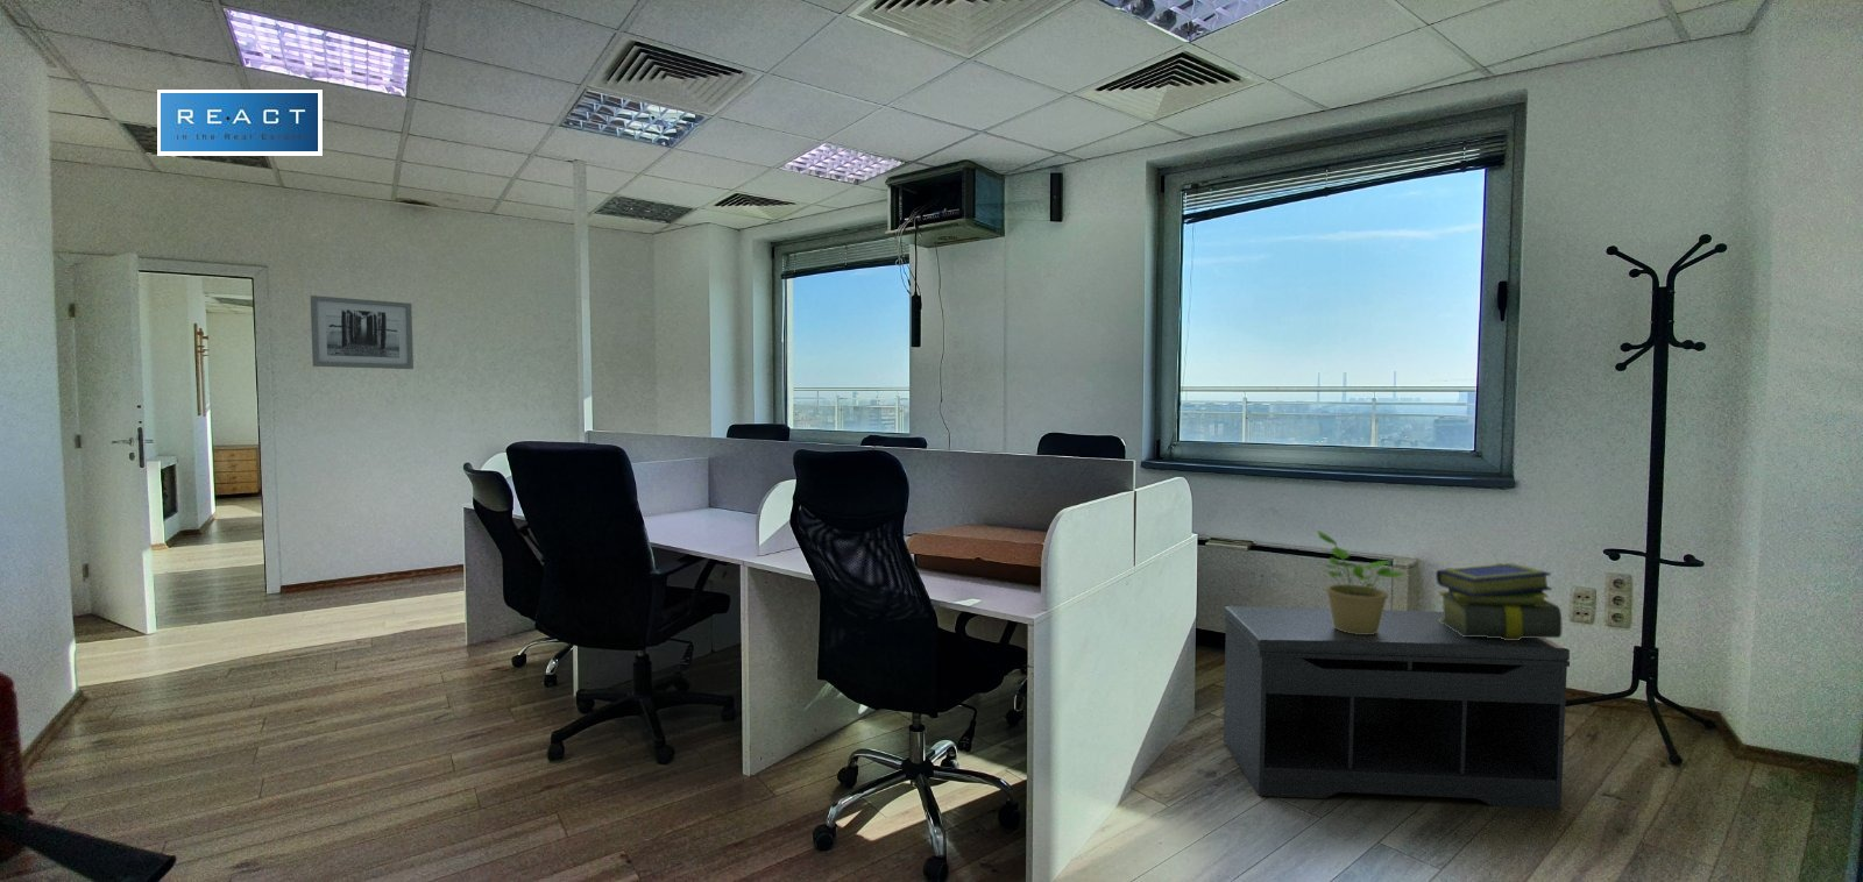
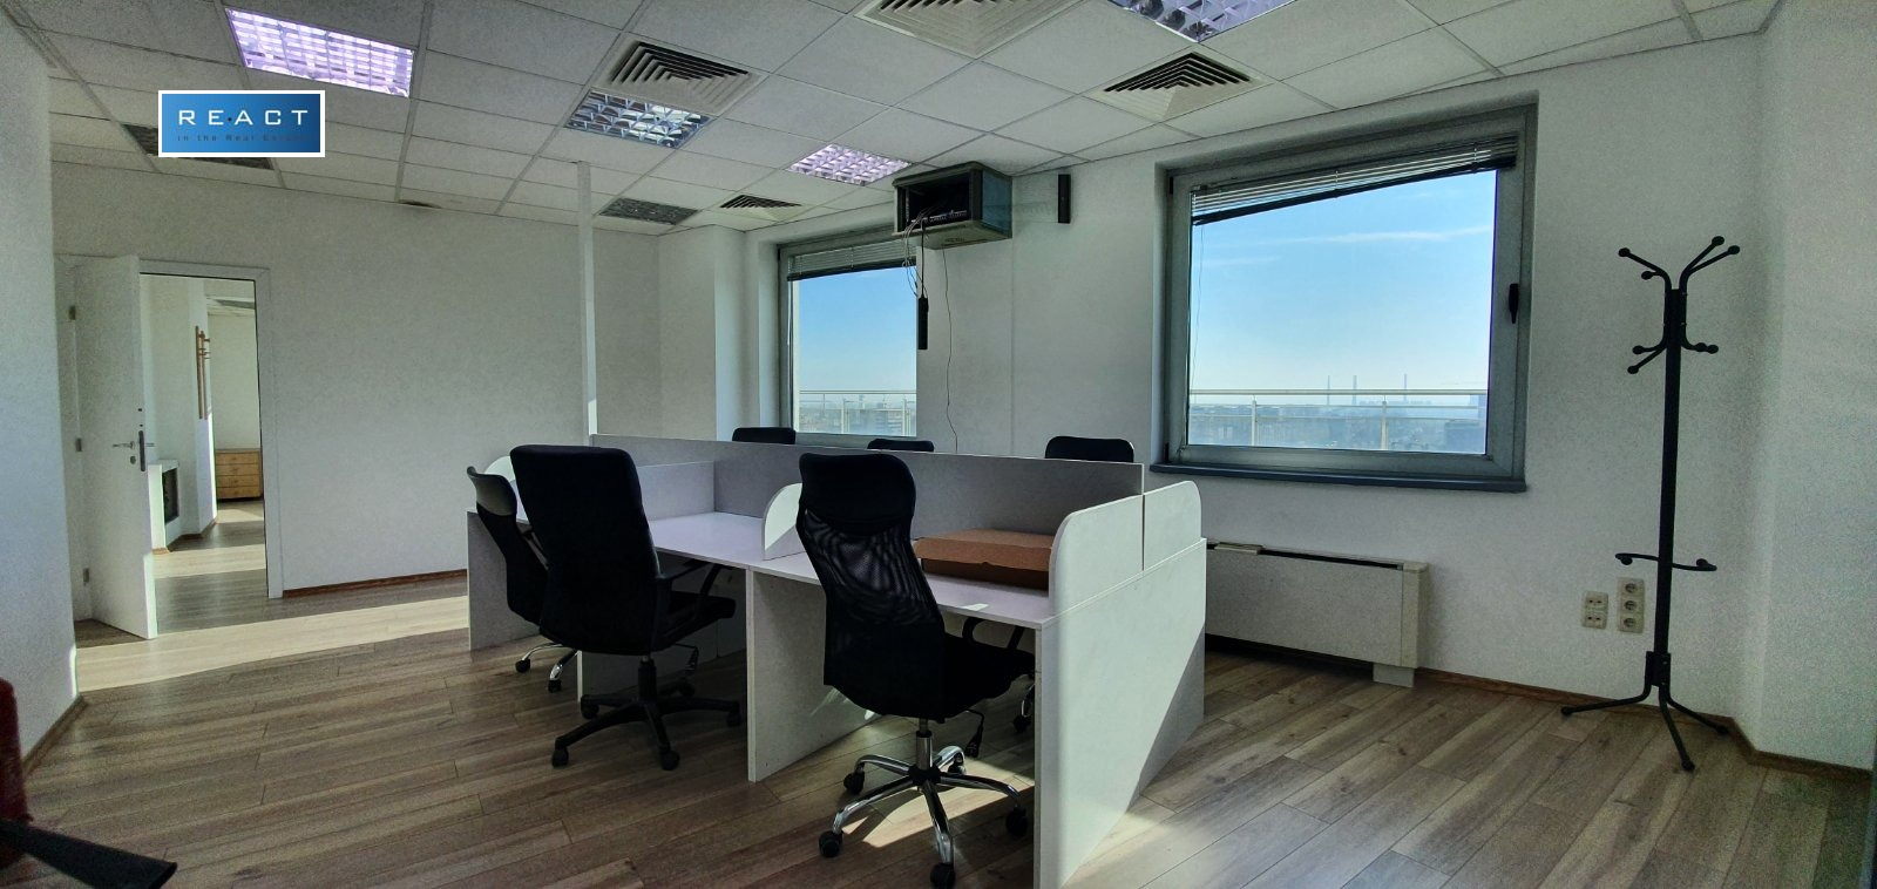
- potted plant (1357, 583)
- wall art (364, 332)
- stack of books (1495, 598)
- bench (1378, 698)
